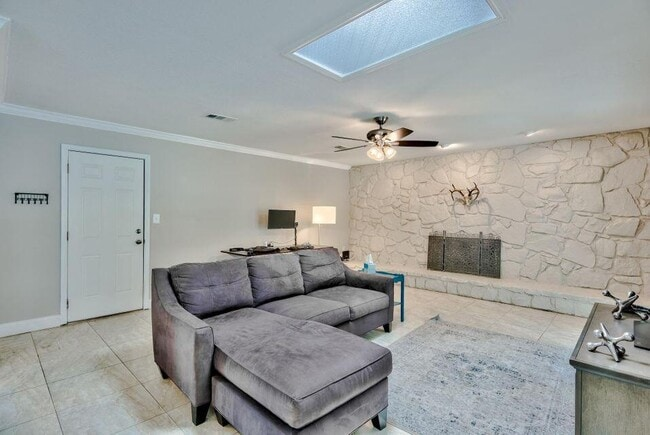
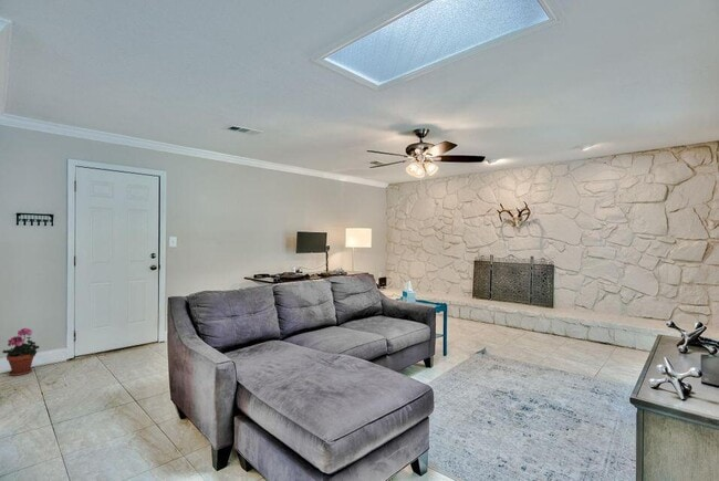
+ potted plant (21, 351)
